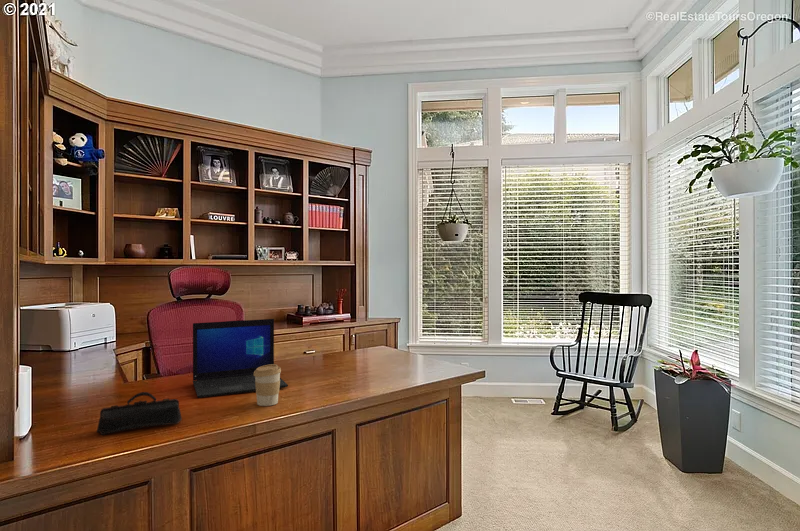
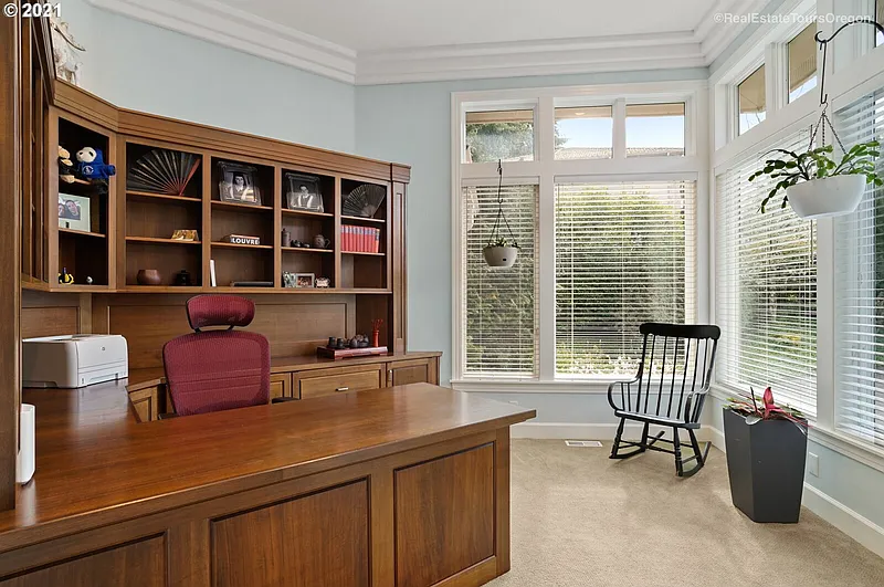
- laptop (239, 354)
- pencil case (140, 409)
- coffee cup (267, 384)
